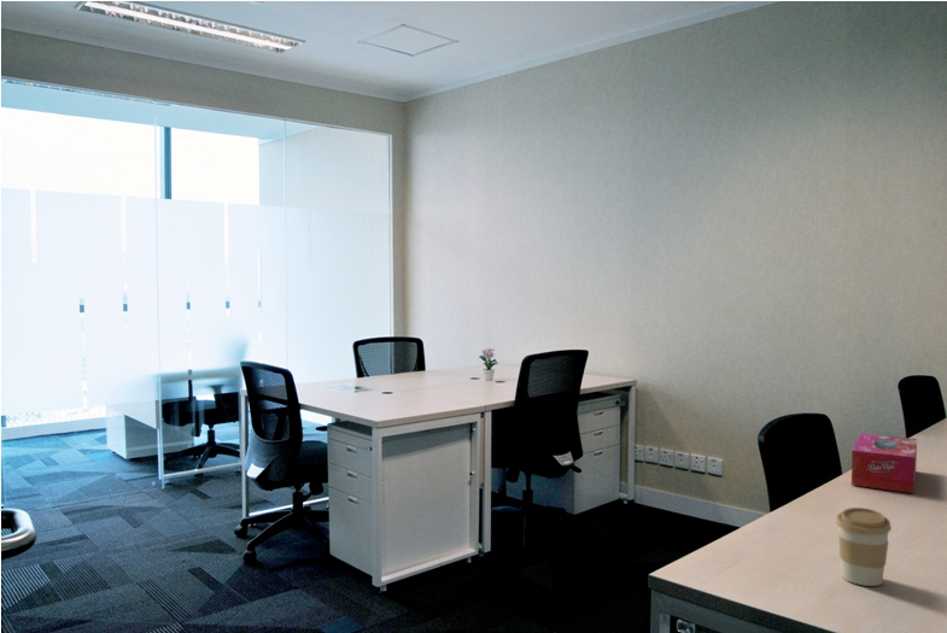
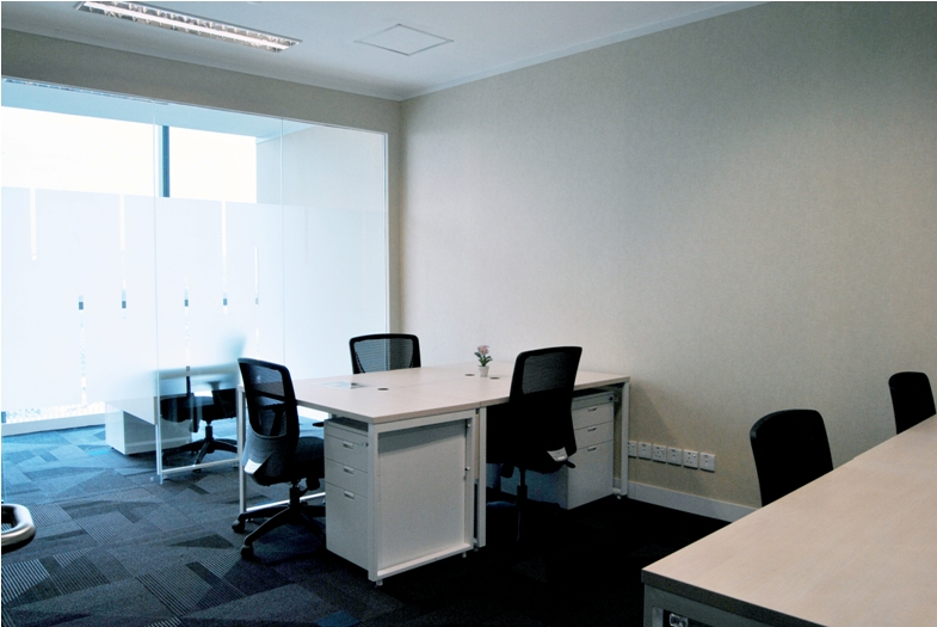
- coffee cup (863, 545)
- tissue box (884, 461)
